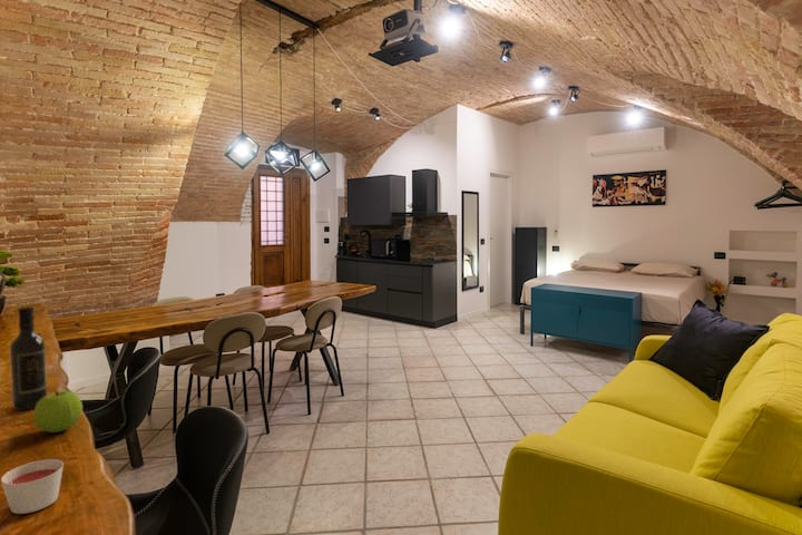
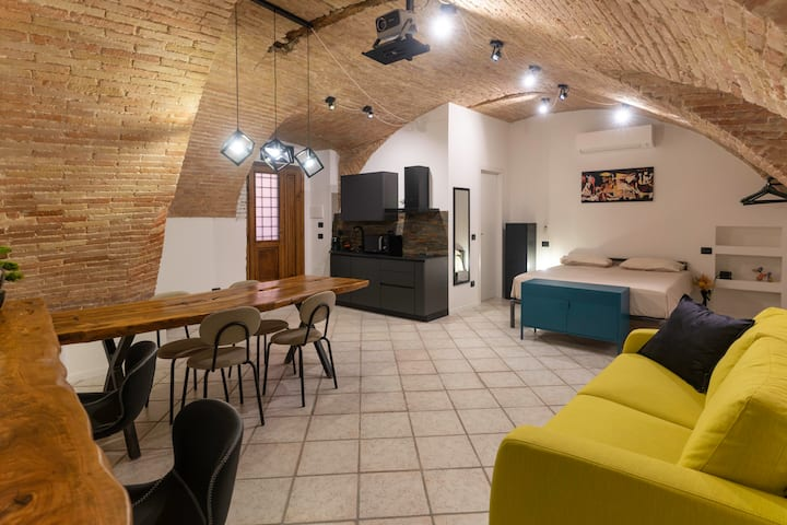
- wine bottle (28, 357)
- apple (58, 411)
- candle (33, 487)
